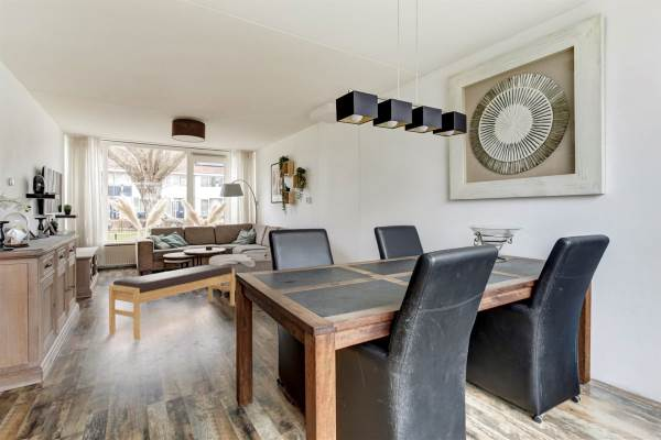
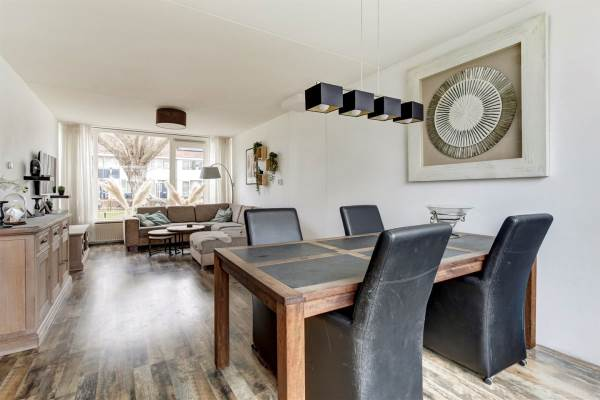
- bench (180, 293)
